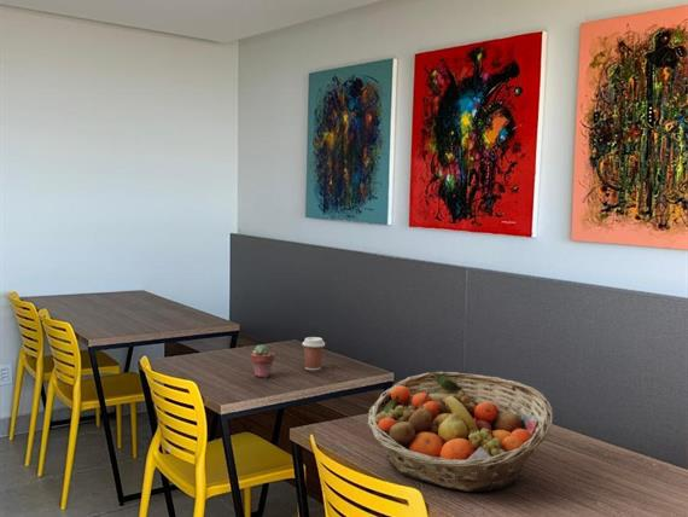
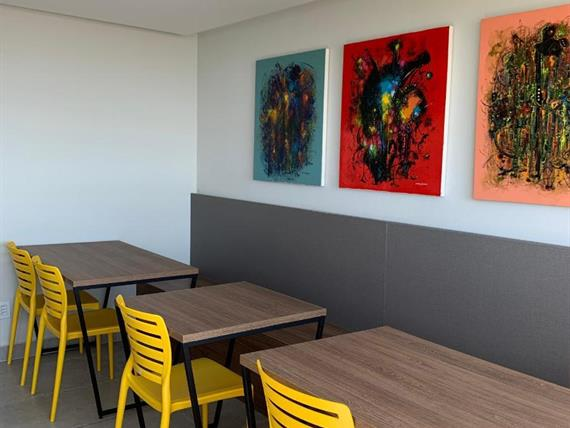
- coffee cup (313, 353)
- fruit basket (456, 426)
- potted succulent (262, 360)
